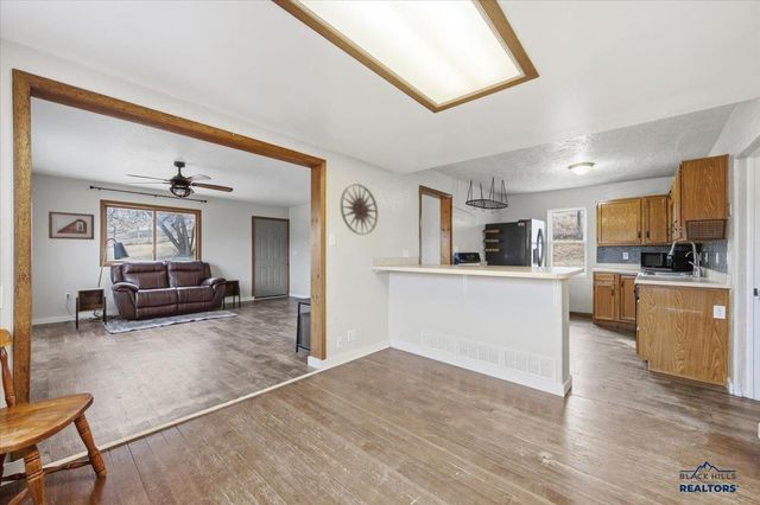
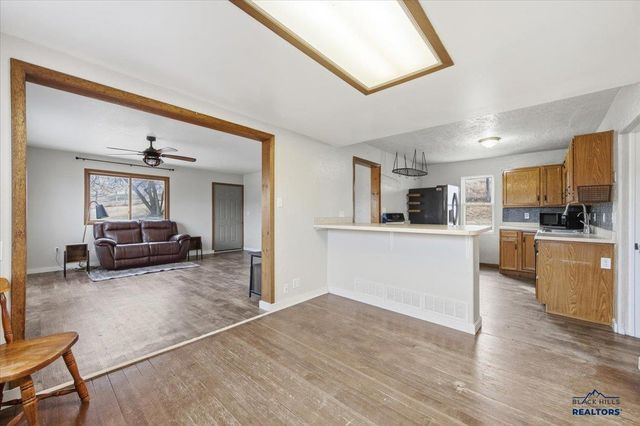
- picture frame (71, 225)
- wall art (360, 209)
